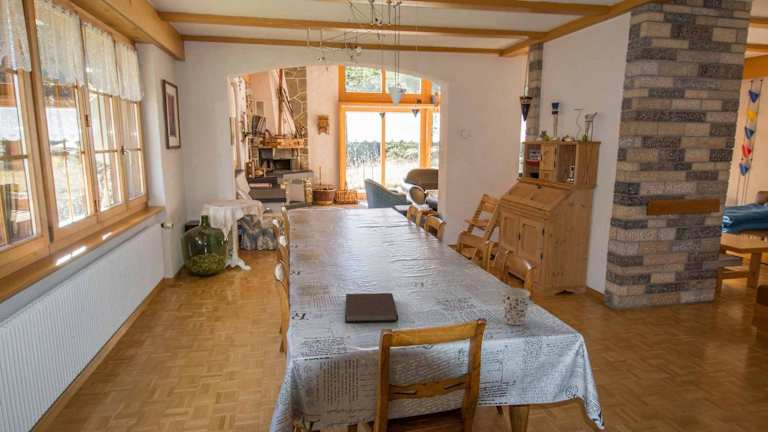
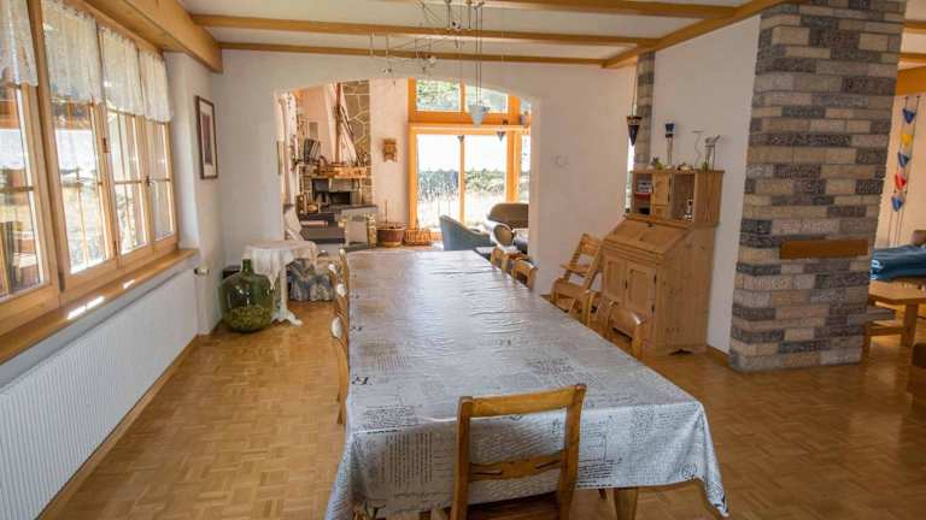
- notebook (370, 306)
- cup (515, 306)
